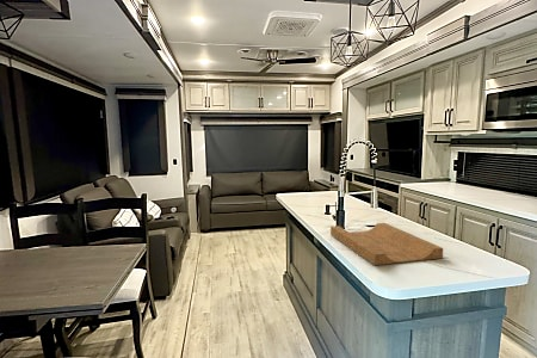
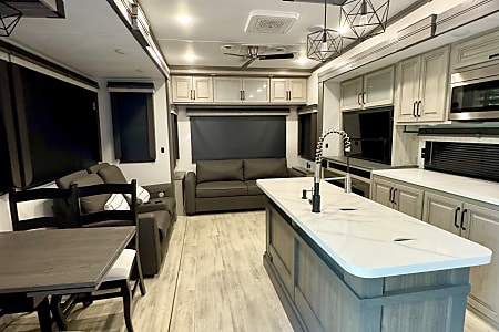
- cutting board (379, 240)
